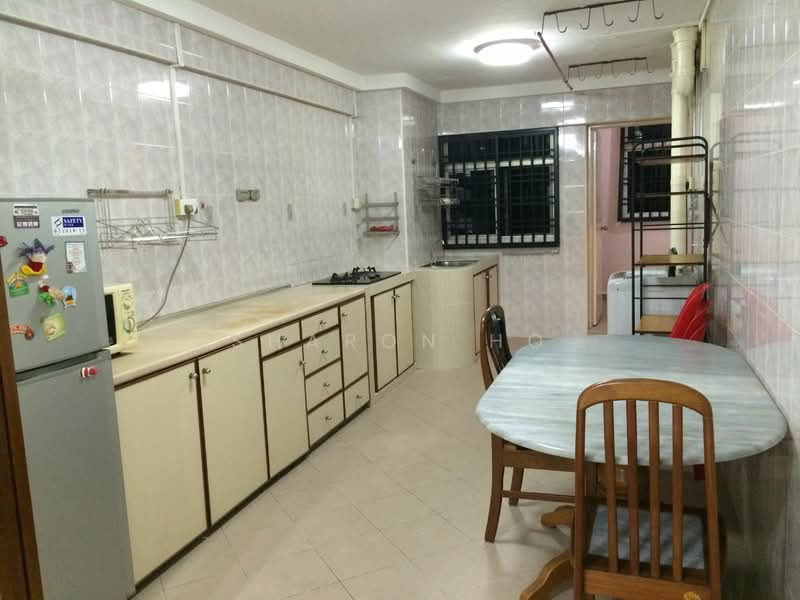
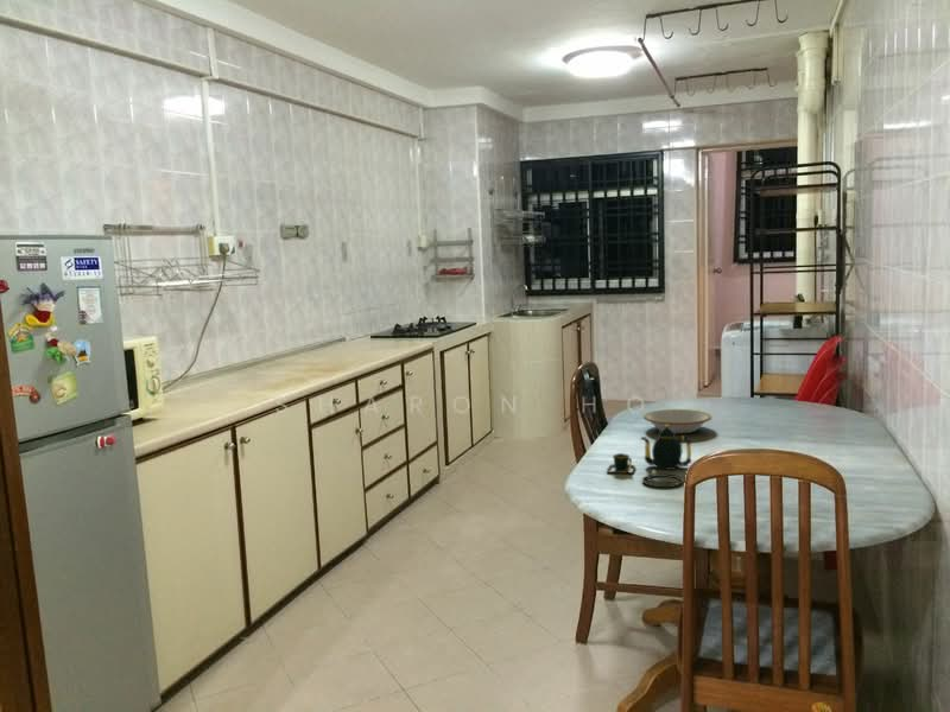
+ bowl (677, 422)
+ teapot (647, 452)
